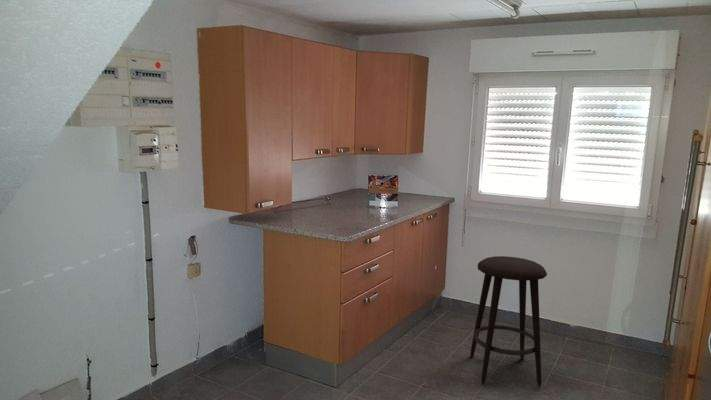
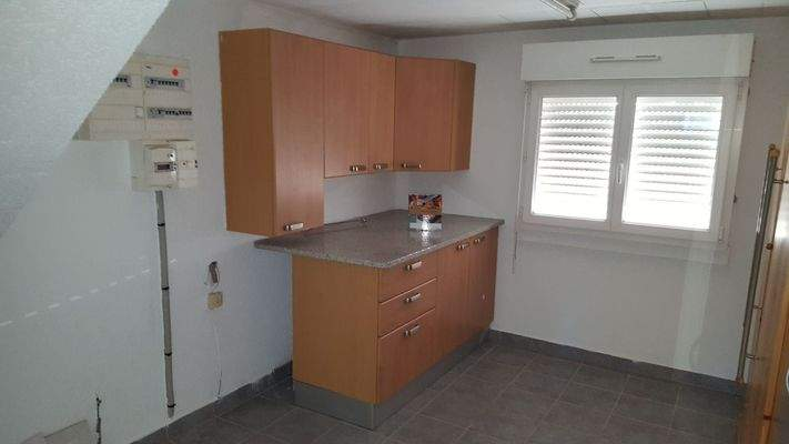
- stool (507, 326)
